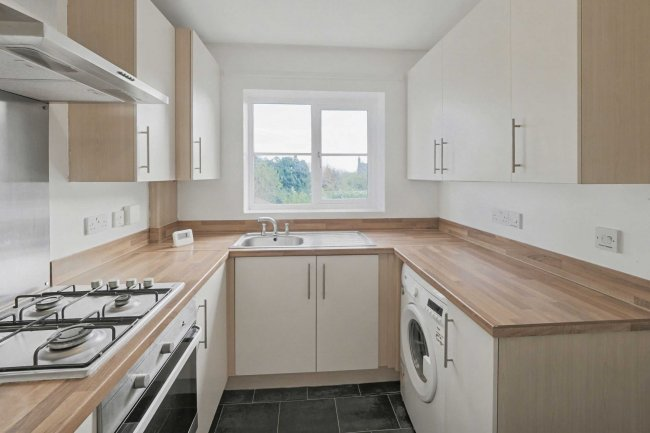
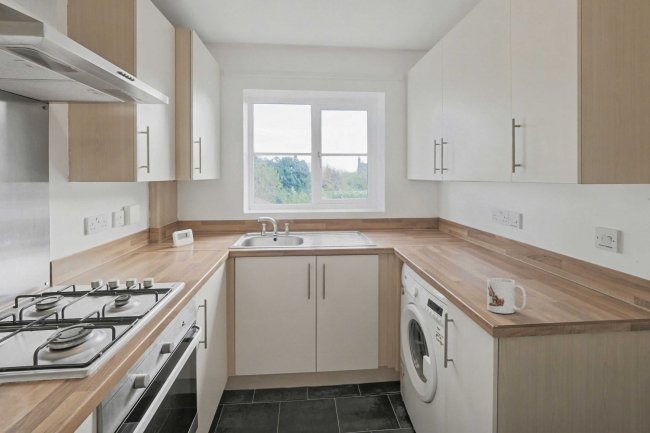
+ mug (506, 296)
